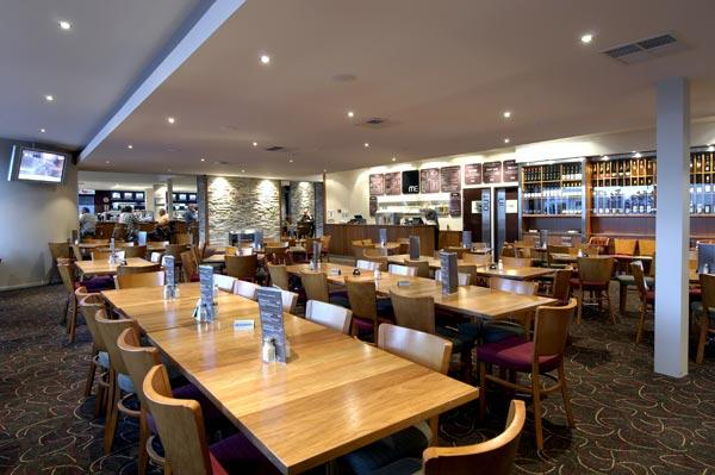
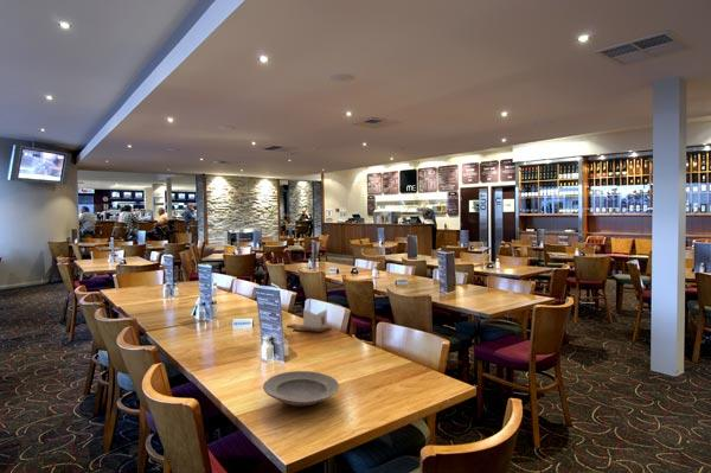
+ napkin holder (309, 318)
+ plate (301, 391)
